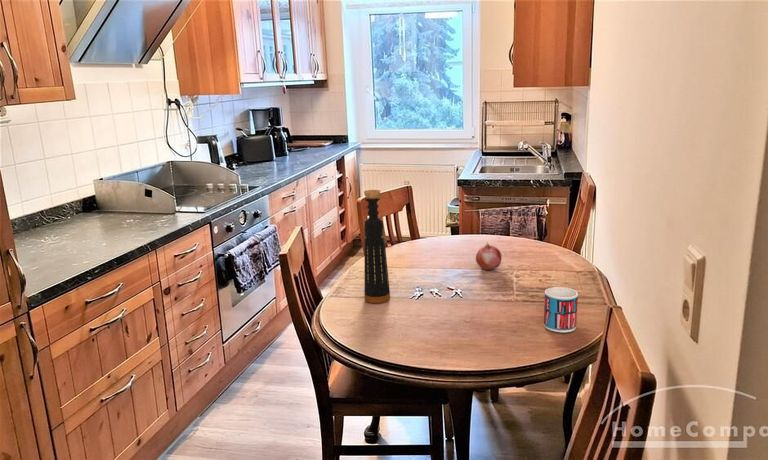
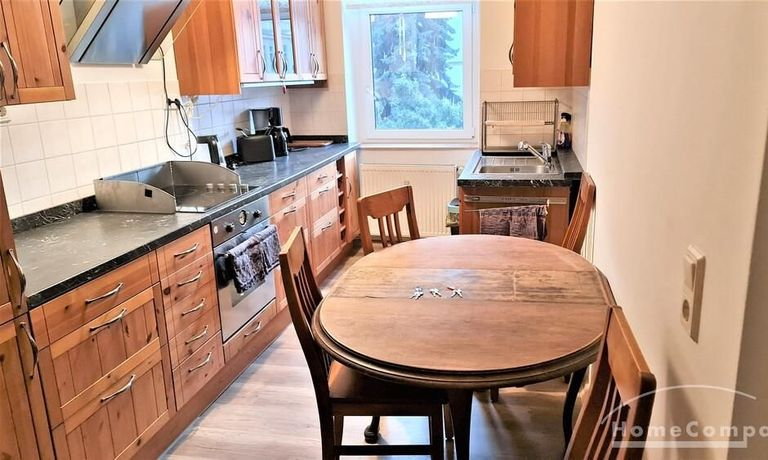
- mug (561, 307)
- bottle (374, 246)
- fruit (488, 254)
